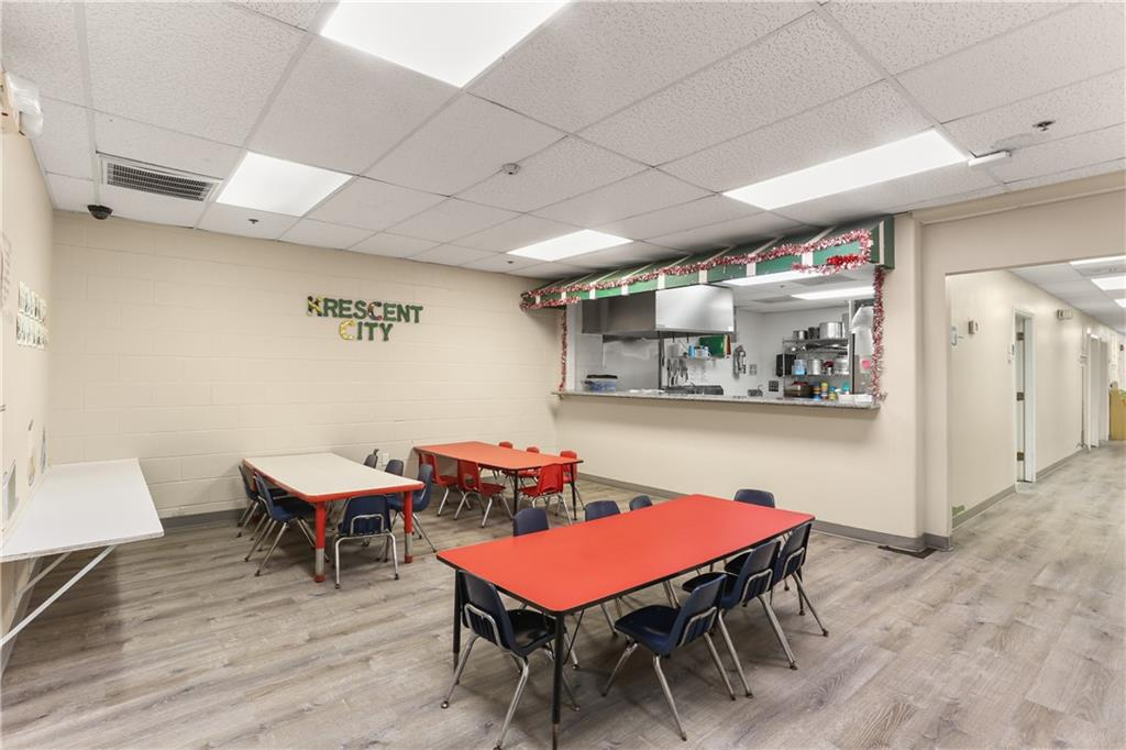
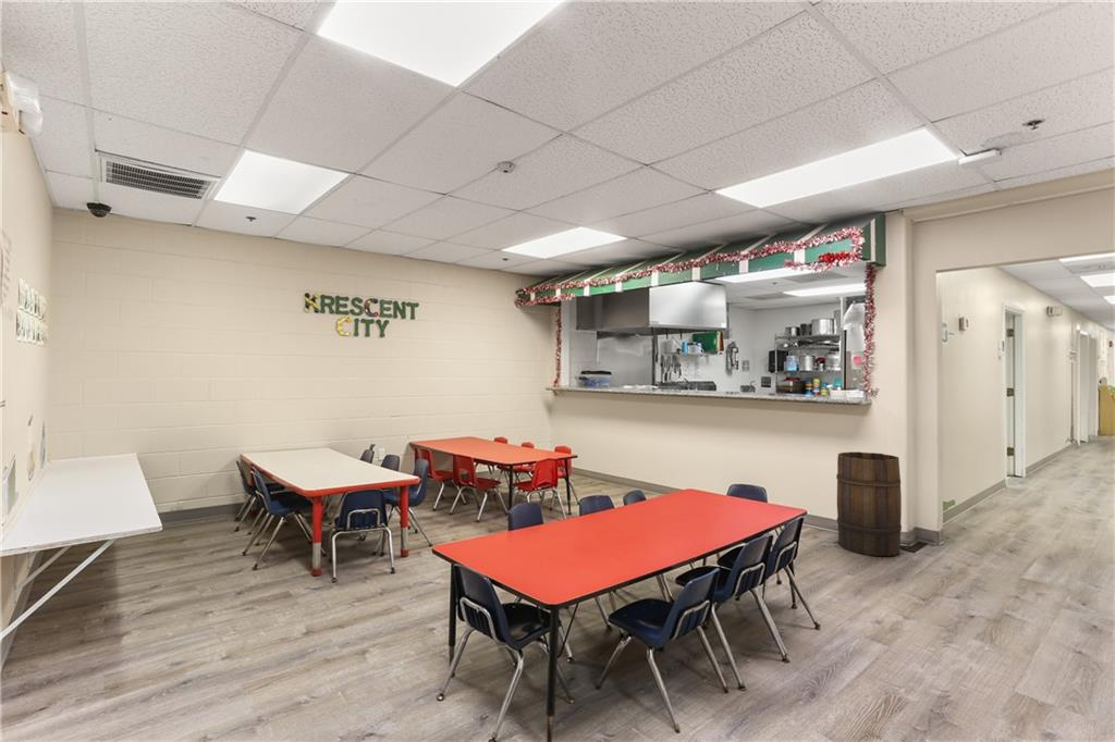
+ wooden barrel (868, 500)
